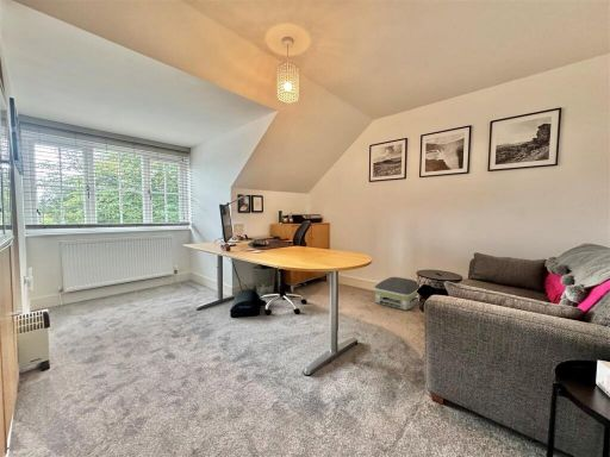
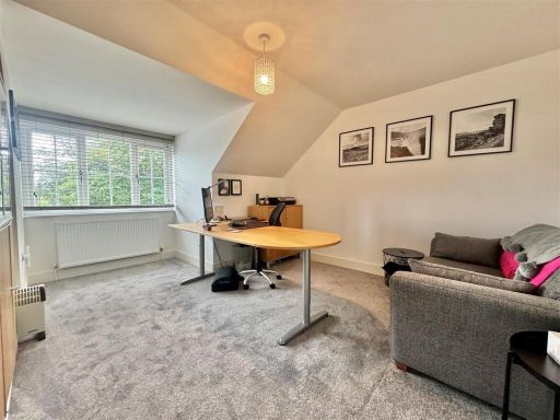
- air purifier (398, 289)
